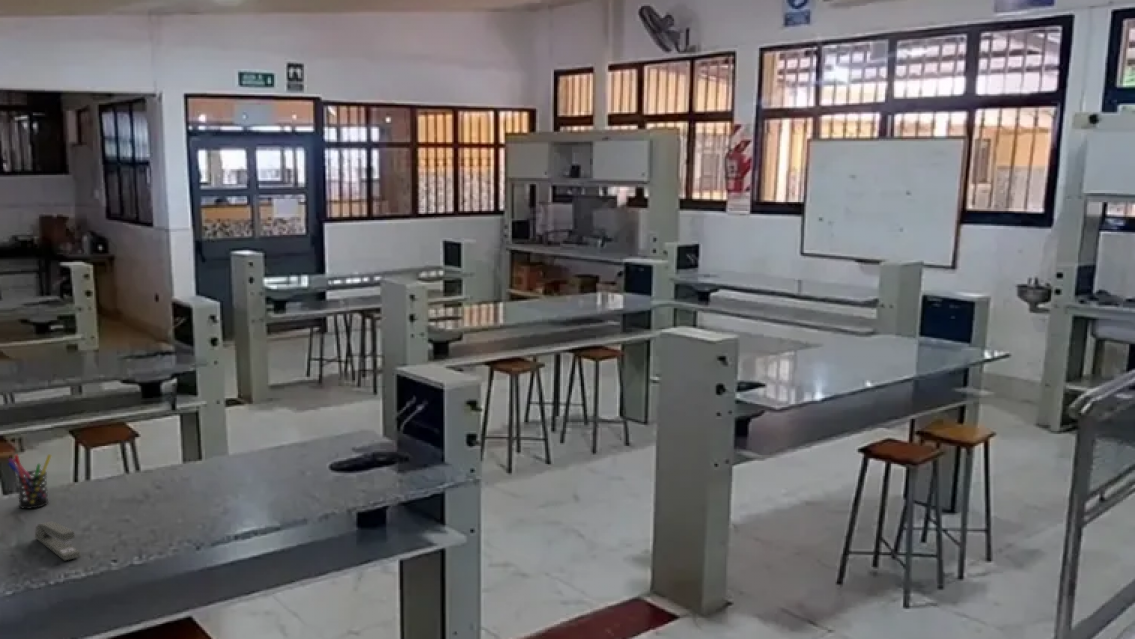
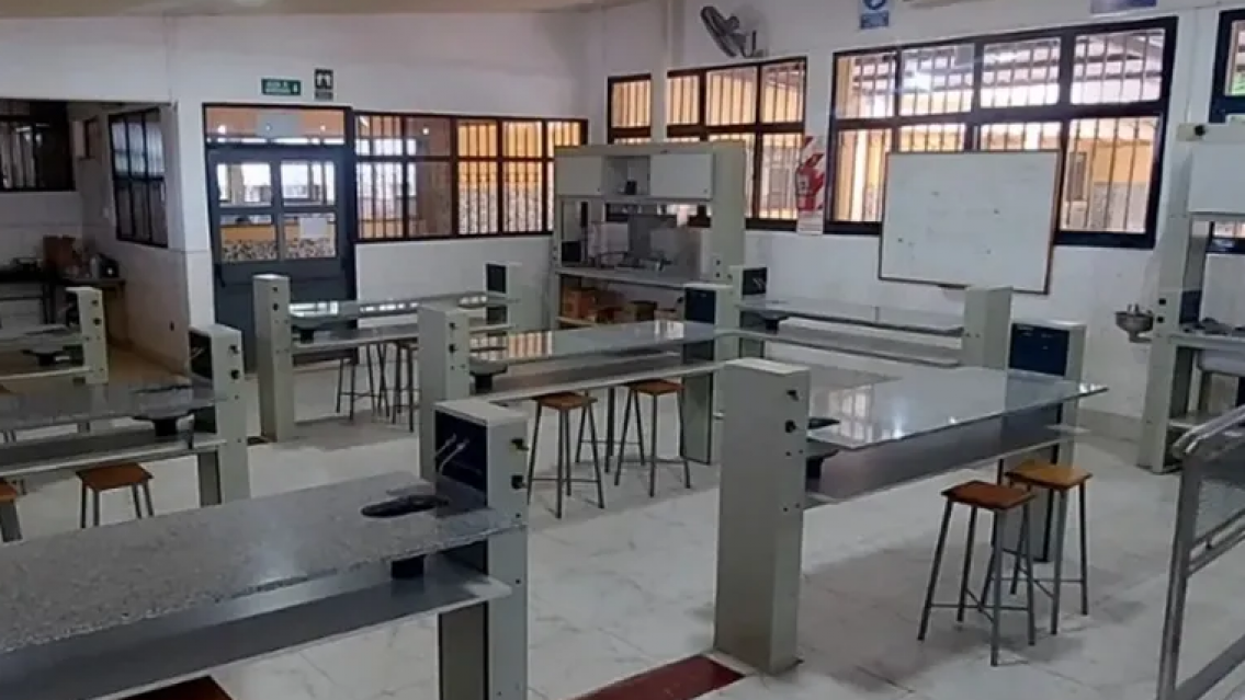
- pen holder (31, 479)
- stapler (56, 535)
